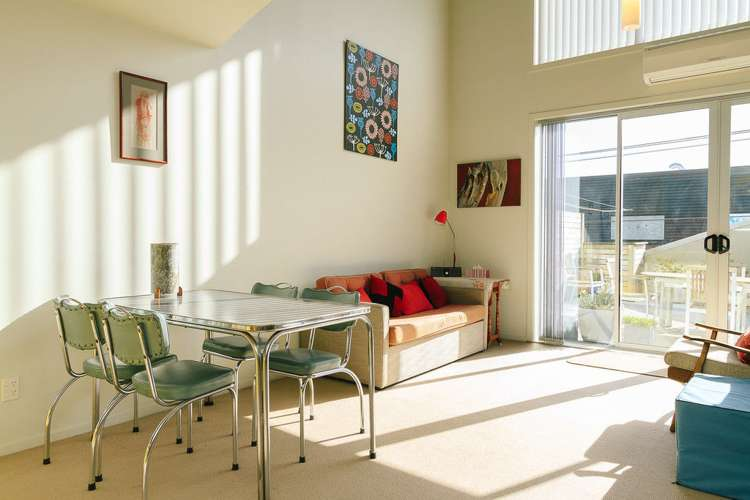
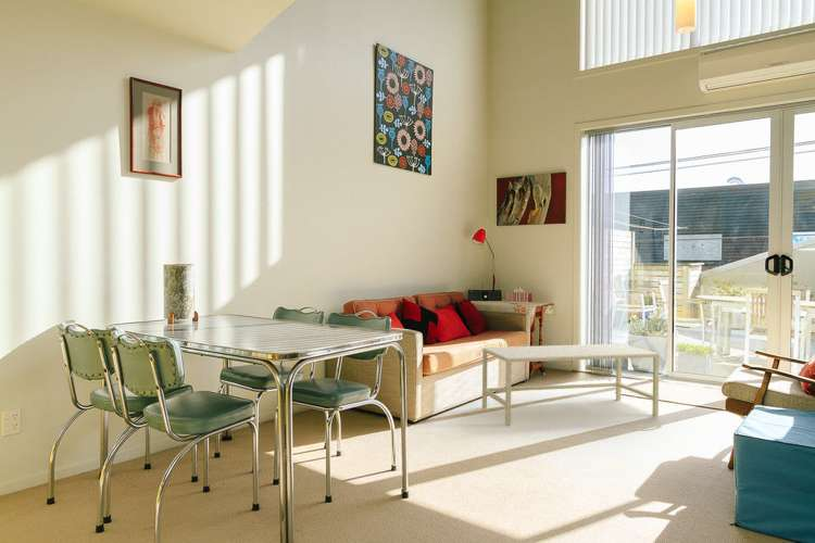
+ coffee table (567, 384)
